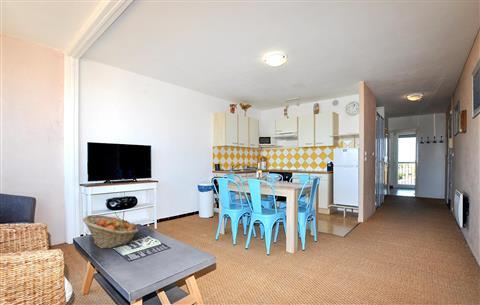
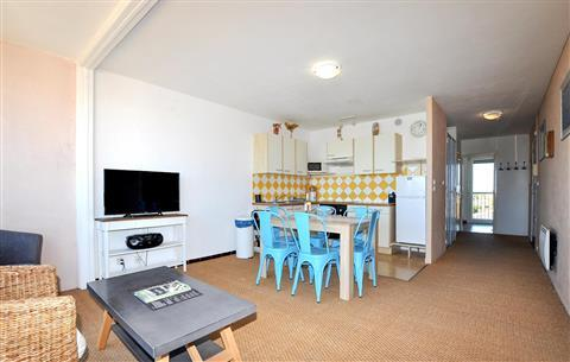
- fruit basket (111, 228)
